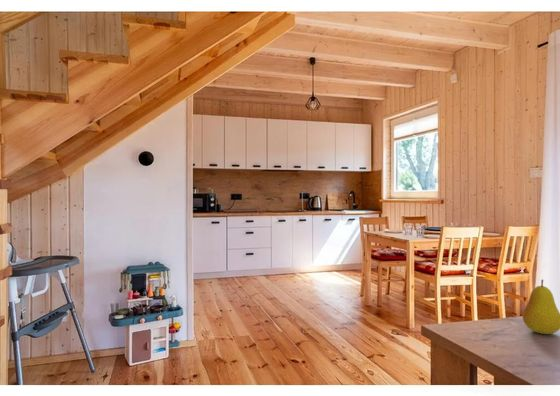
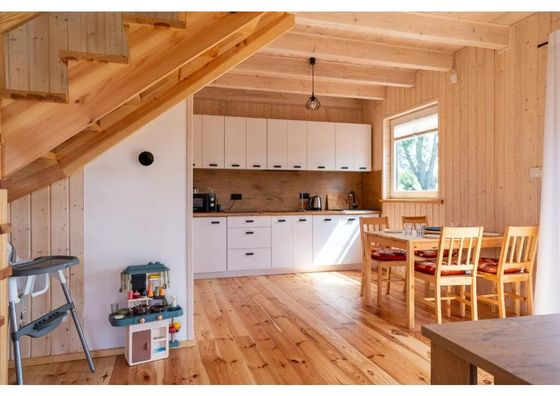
- fruit (541, 305)
